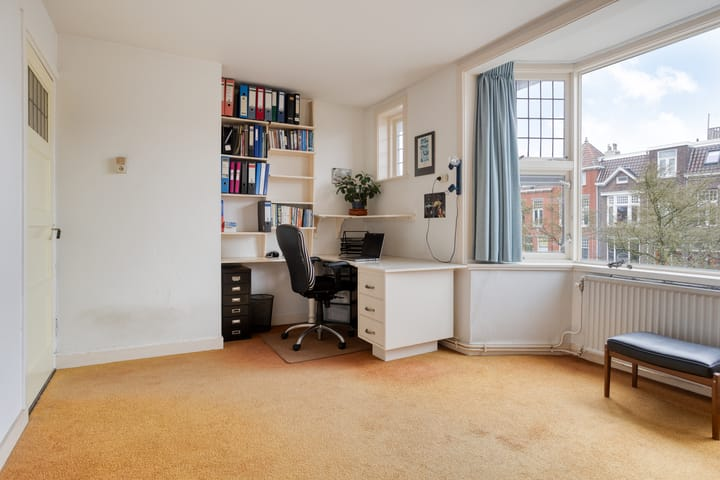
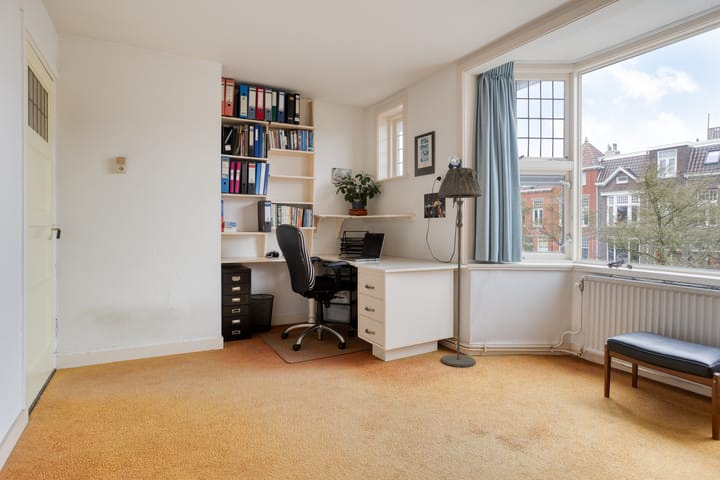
+ floor lamp (458, 265)
